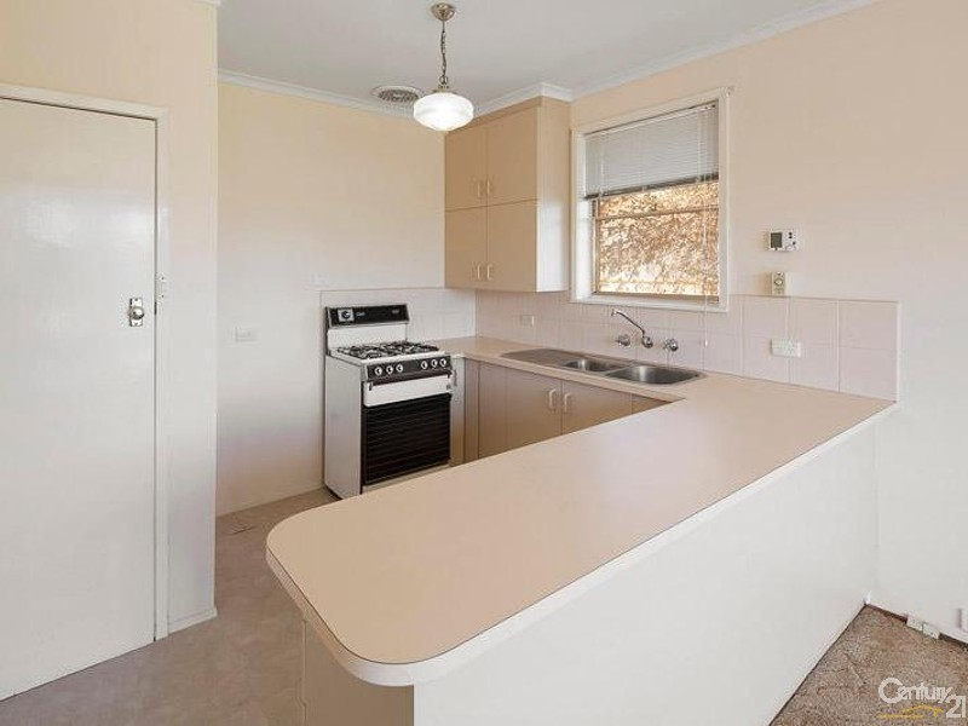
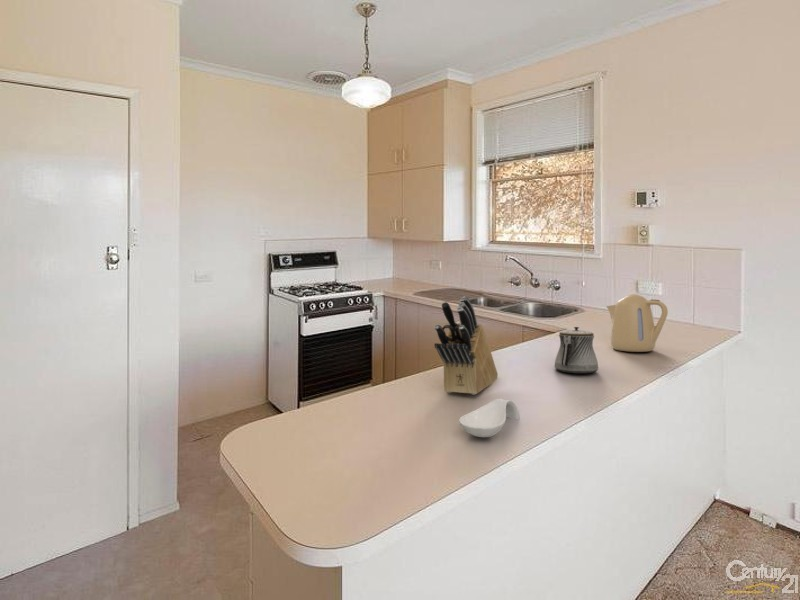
+ spoon rest (492, 416)
+ knife block (467, 343)
+ teapot (576, 348)
+ kettle (635, 322)
